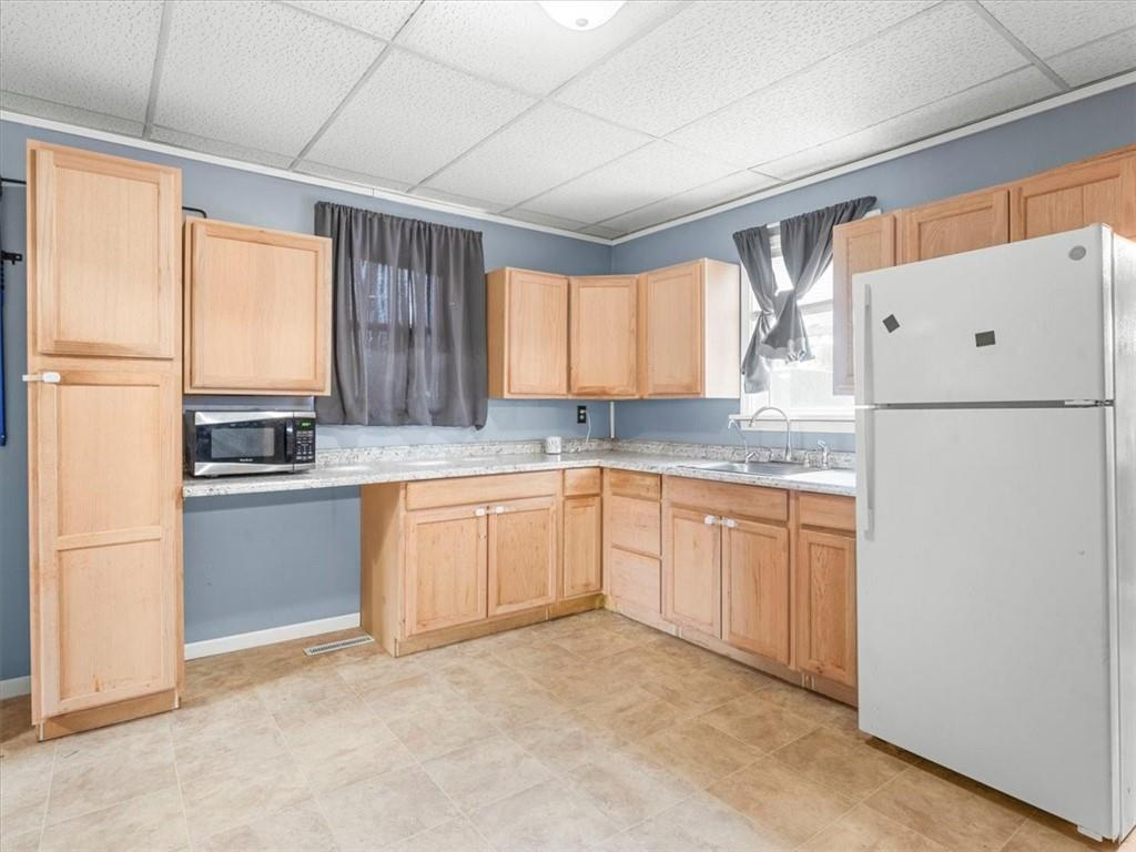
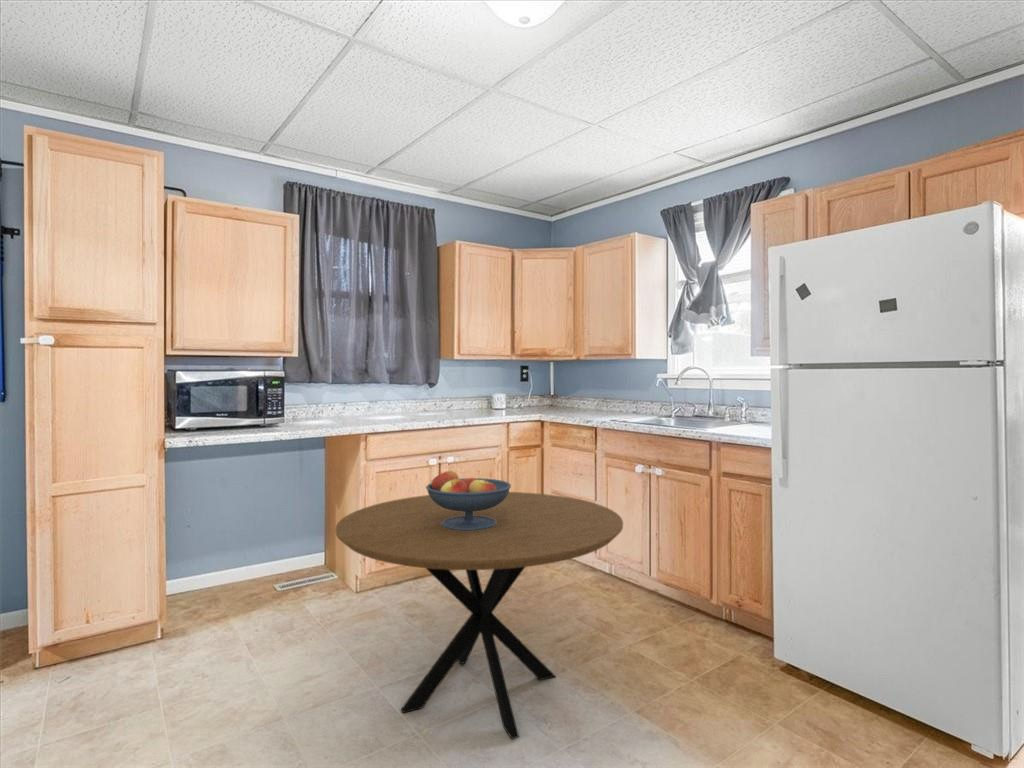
+ dining table (481, 604)
+ fruit bowl (468, 497)
